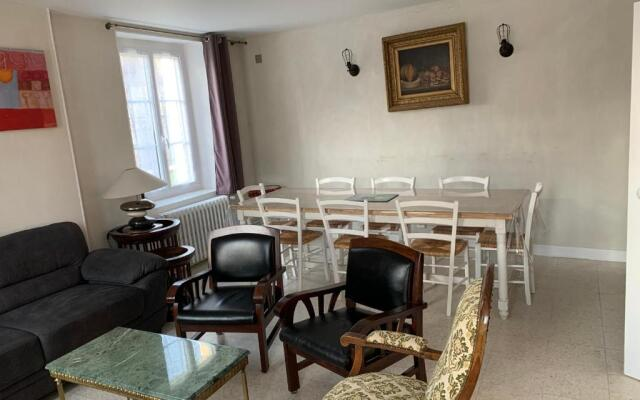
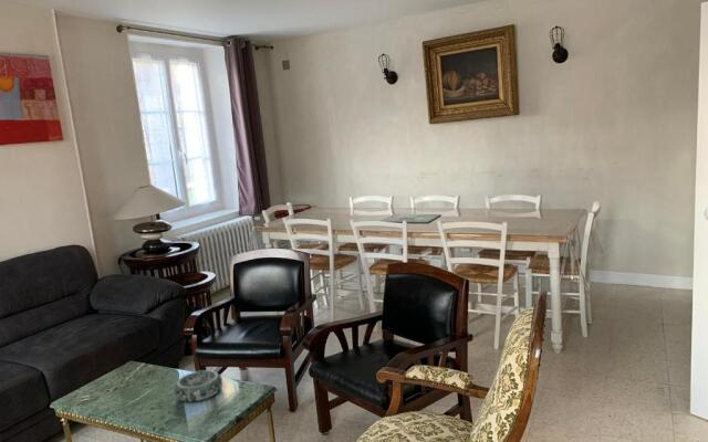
+ decorative bowl (198, 386)
